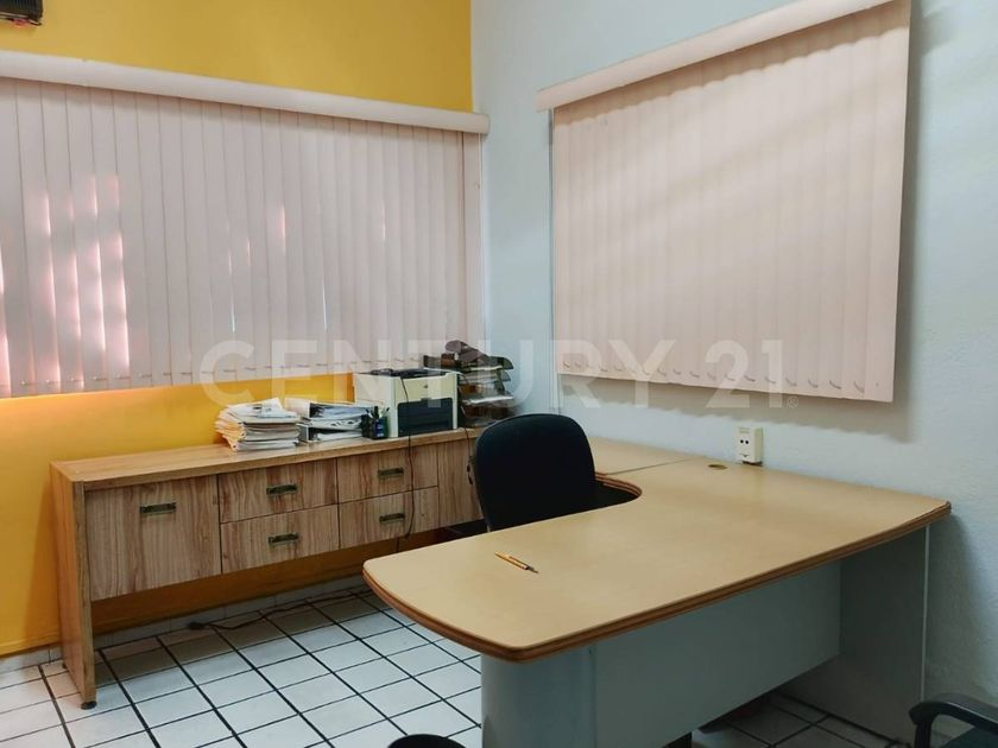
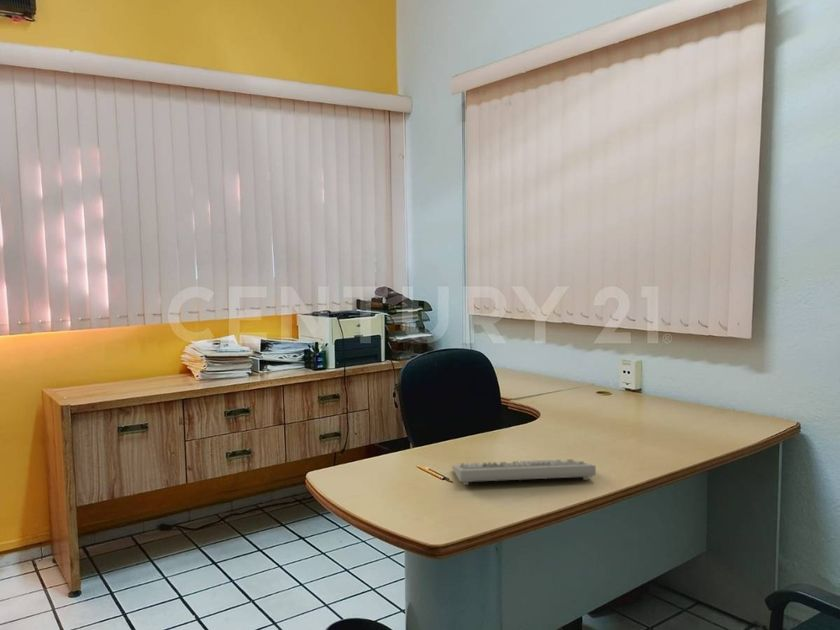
+ keyboard (521, 467)
